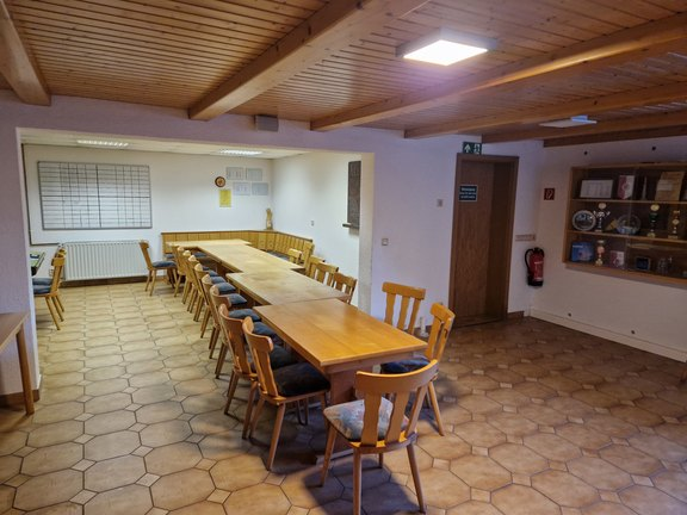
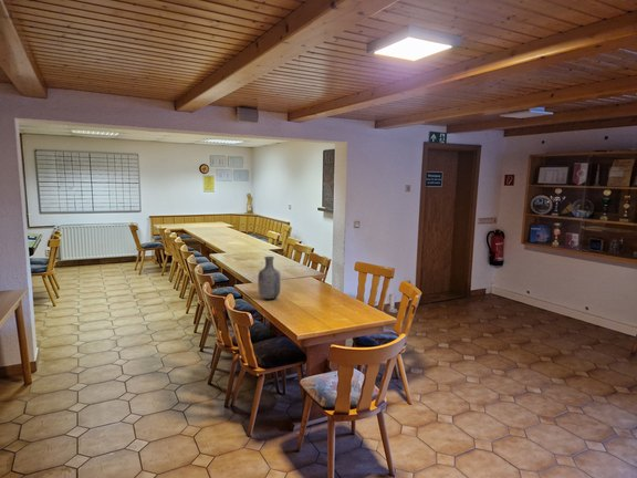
+ vase (269, 278)
